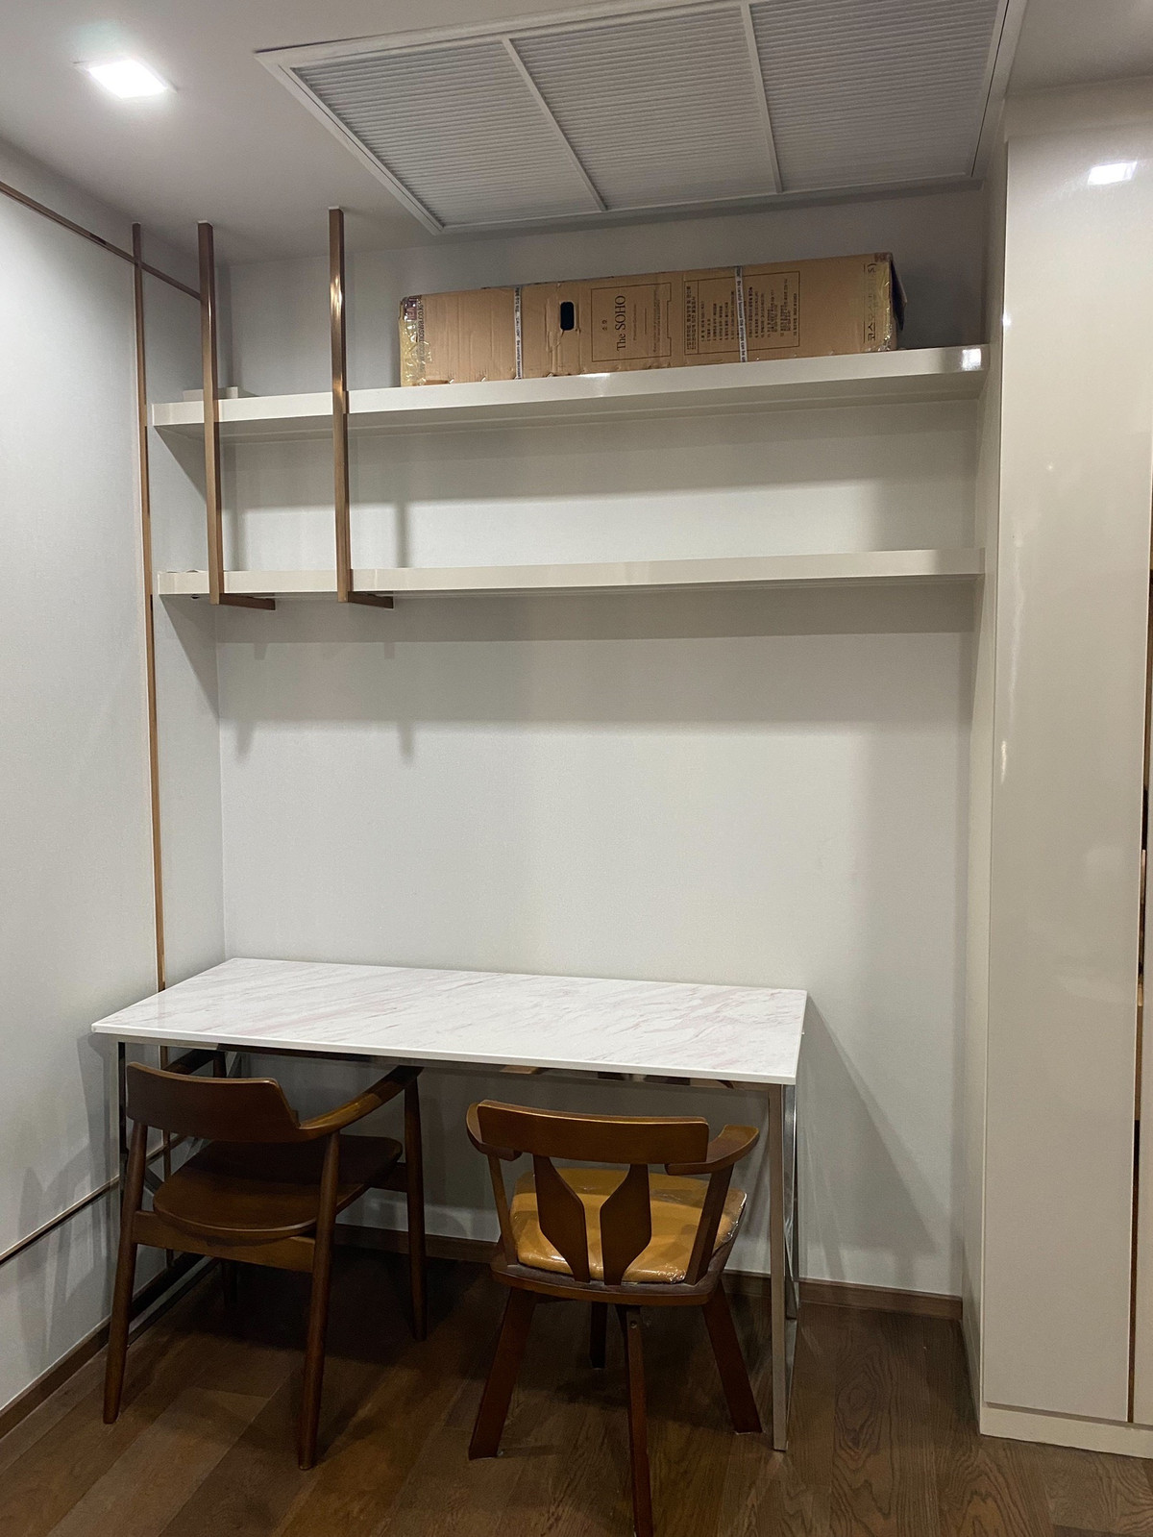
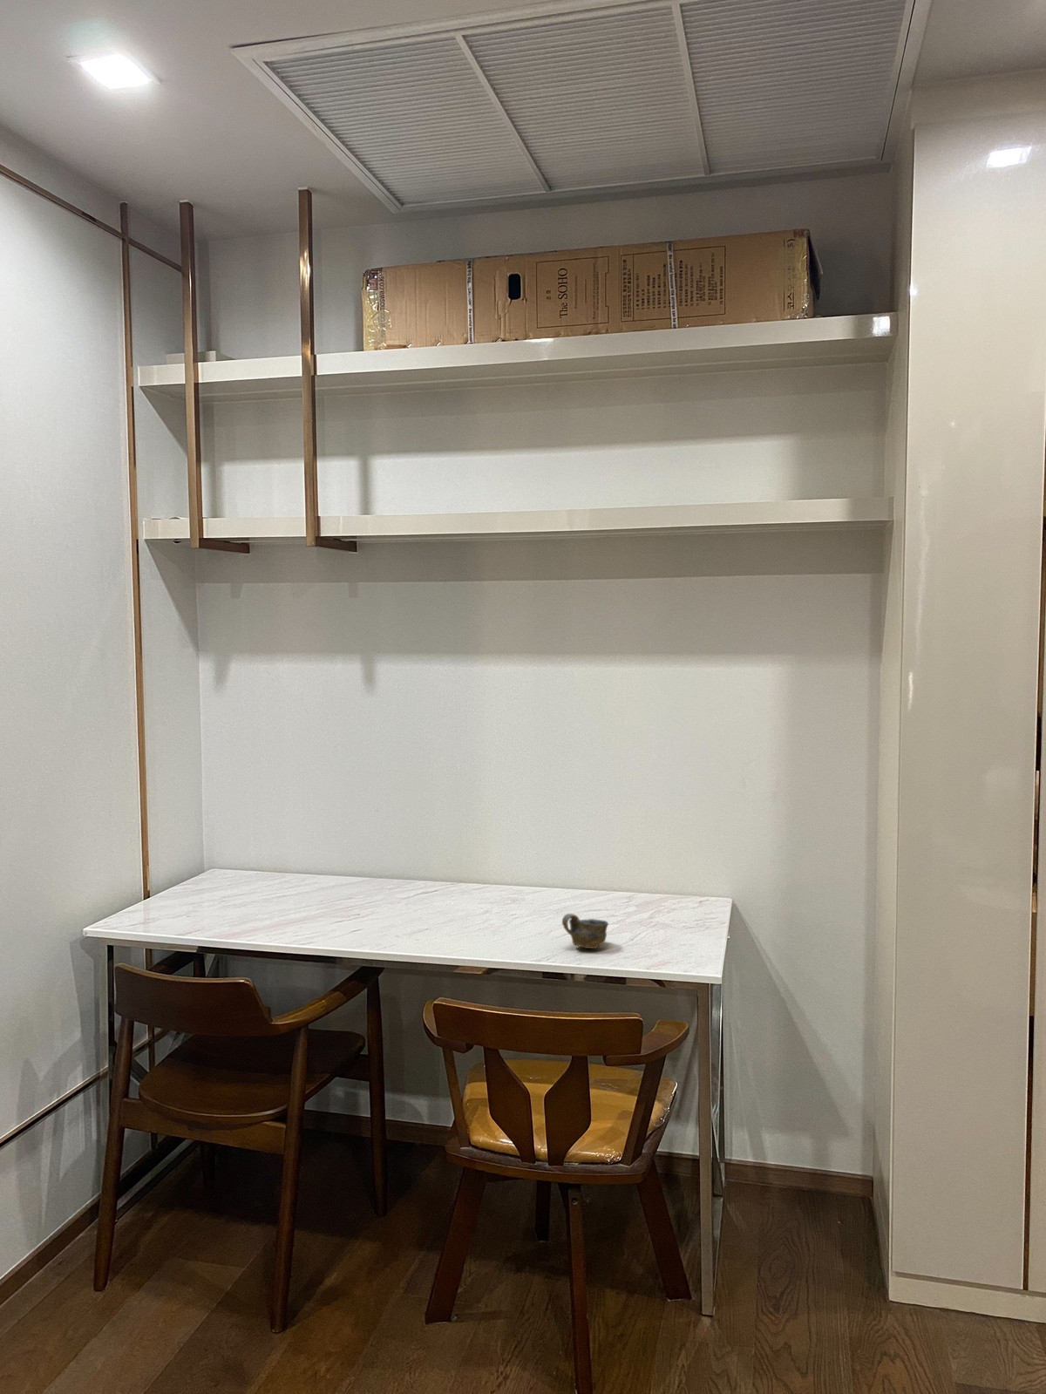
+ cup (585, 928)
